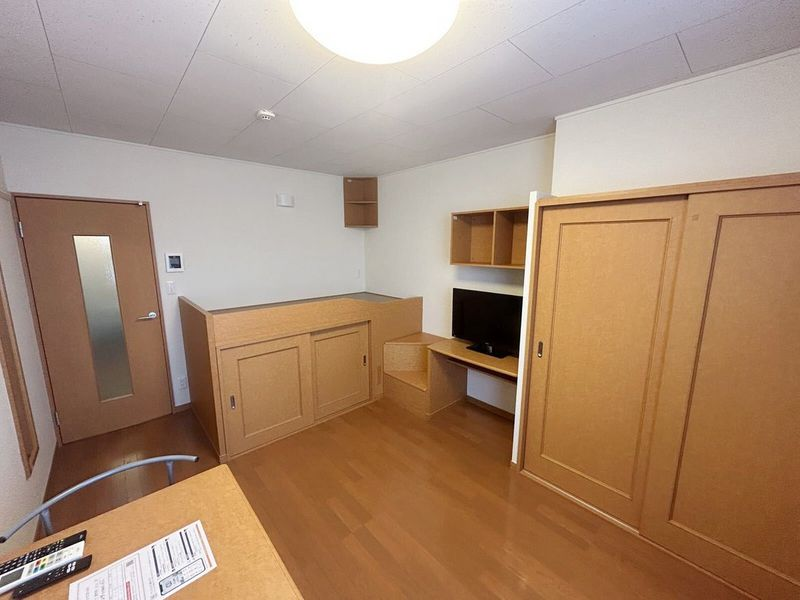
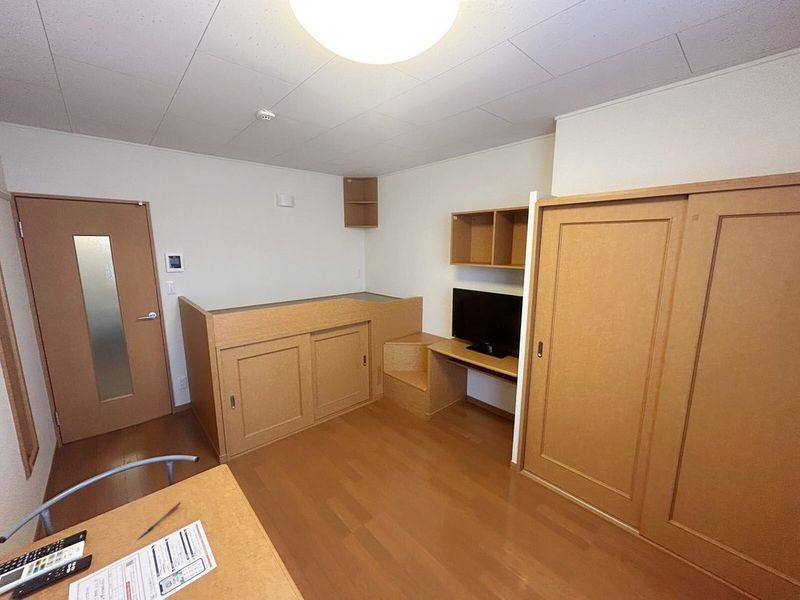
+ pen (159, 520)
